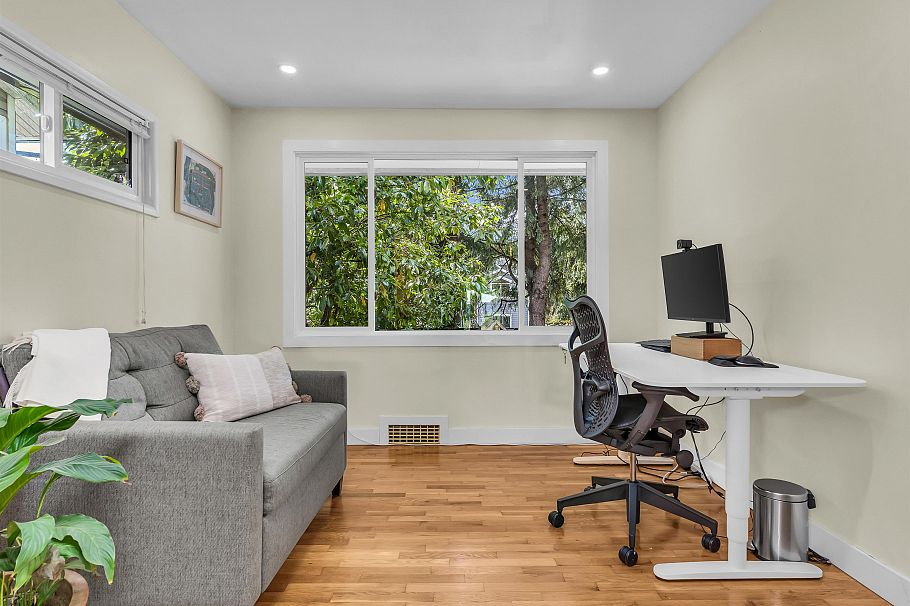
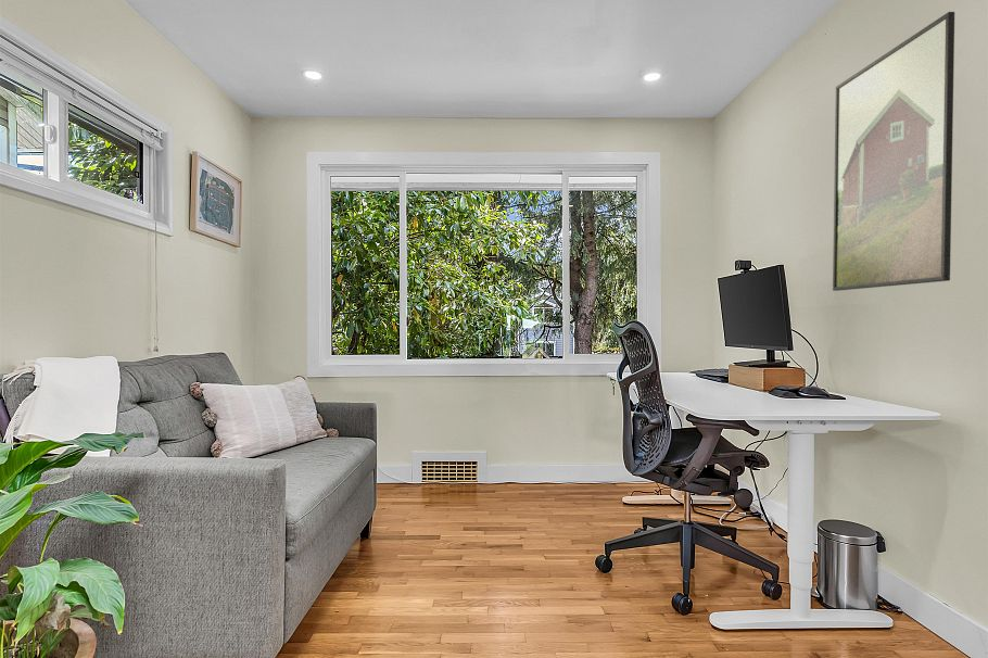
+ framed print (885, 170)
